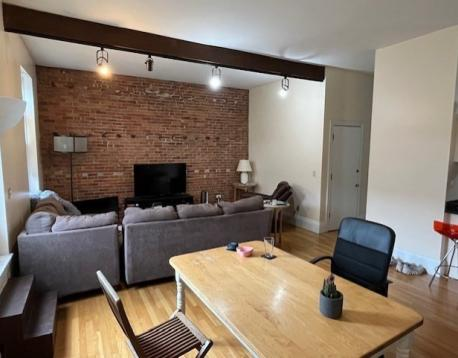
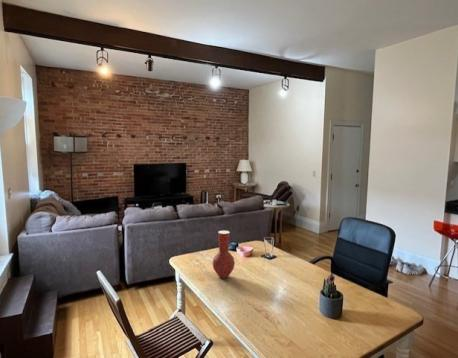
+ vase (223, 254)
